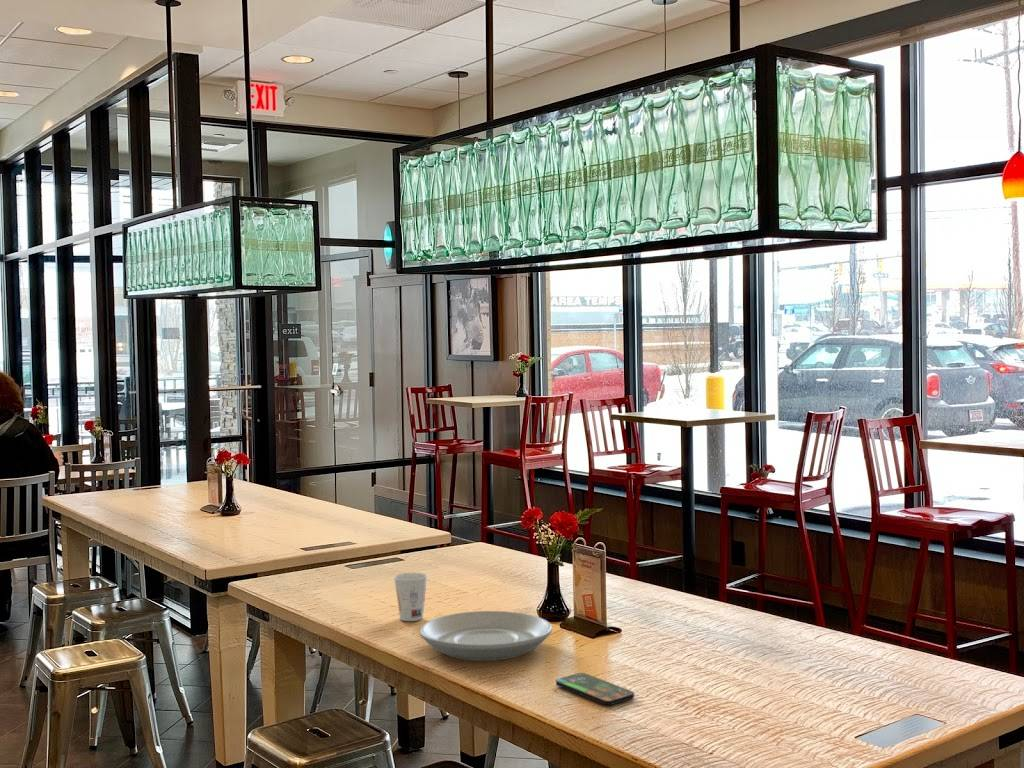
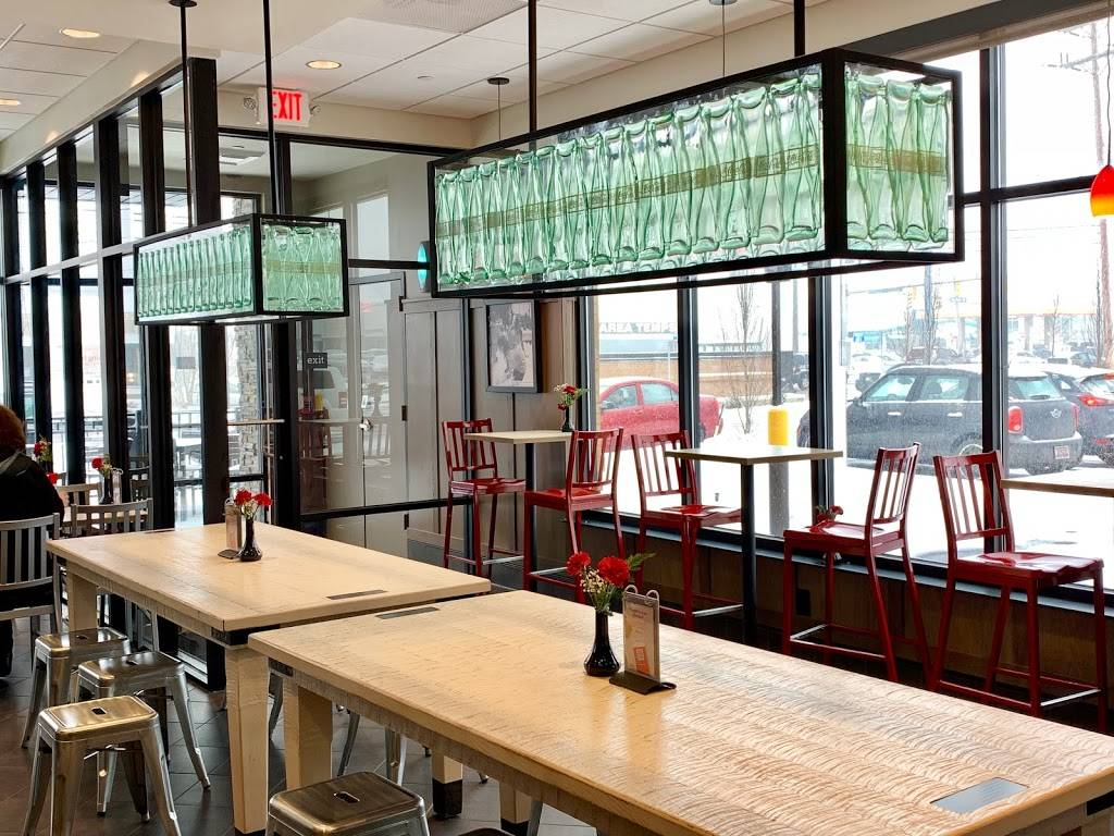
- plate (486, 637)
- smartphone (594, 688)
- cup (410, 597)
